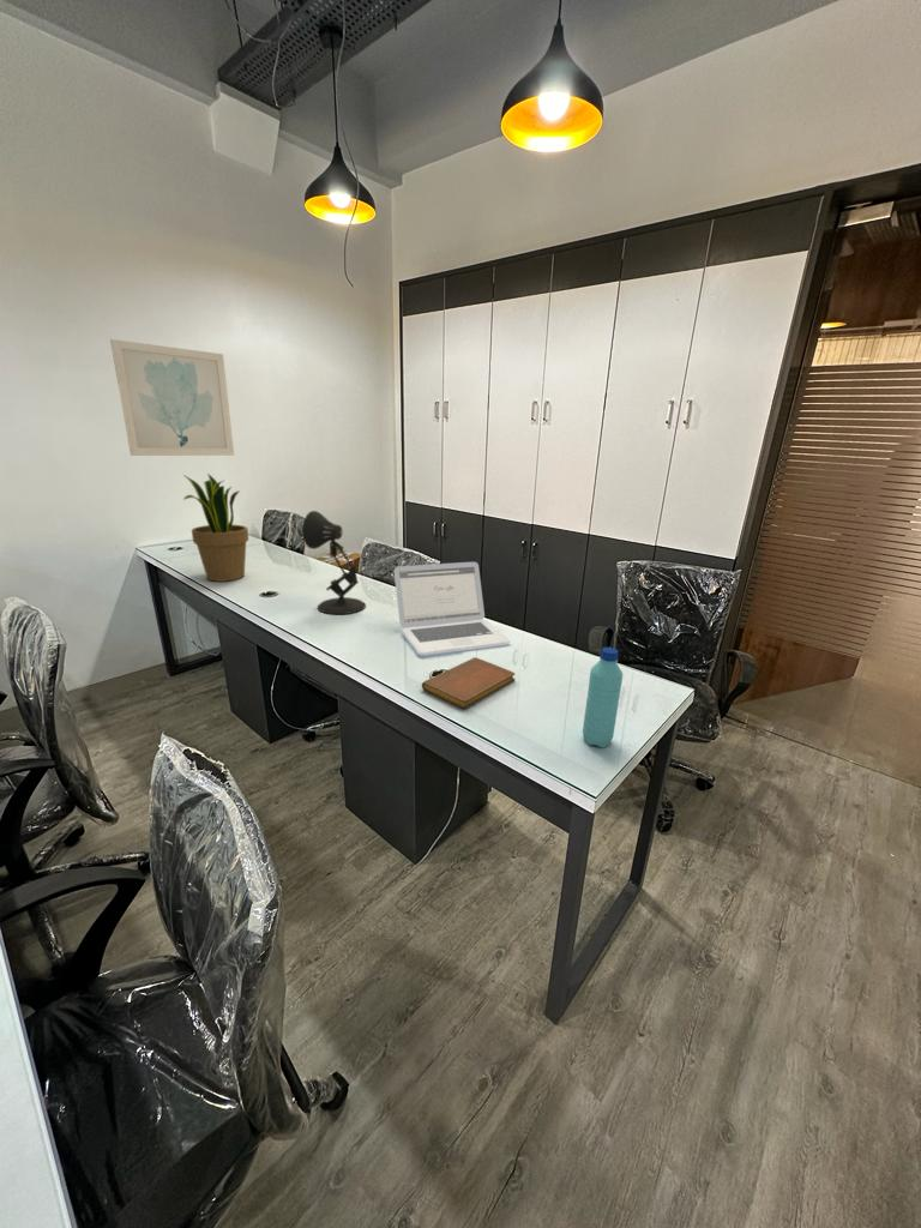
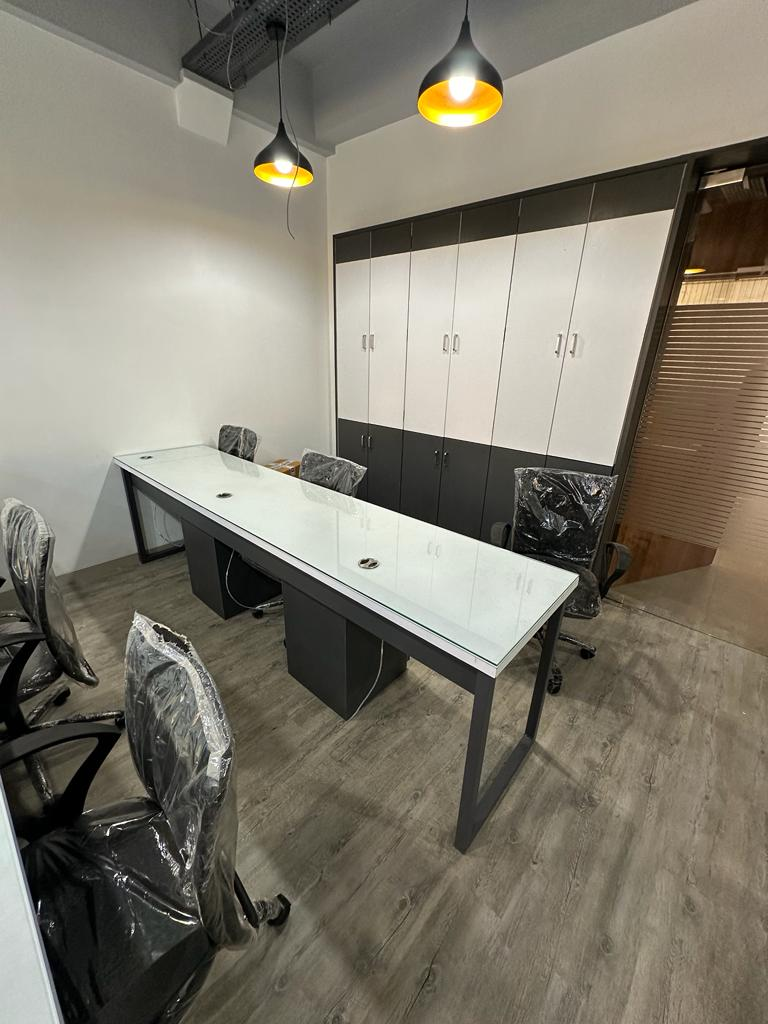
- wall art (177, 403)
- notebook (469, 680)
- potted plant (215, 526)
- water bottle (602, 697)
- desk lamp (337, 560)
- laptop (451, 604)
